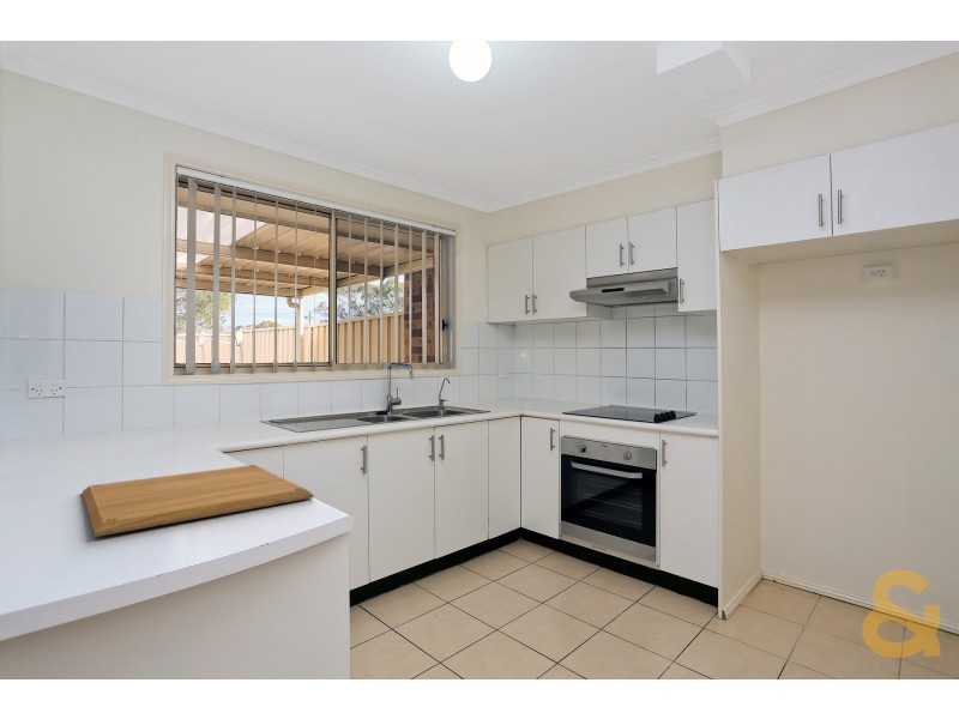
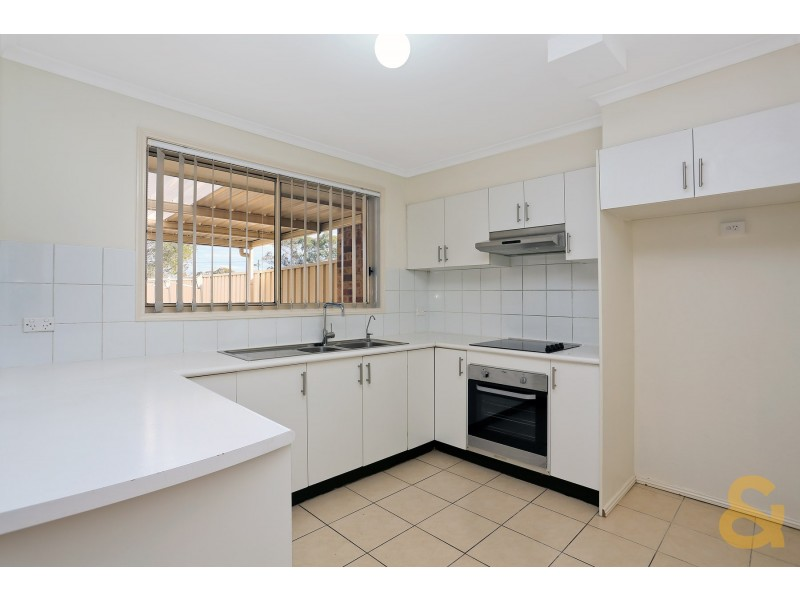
- chopping board (195, 491)
